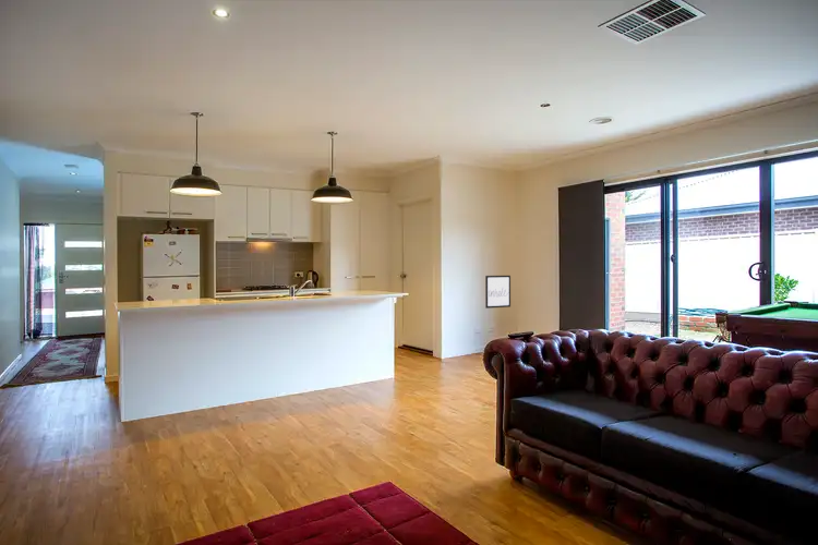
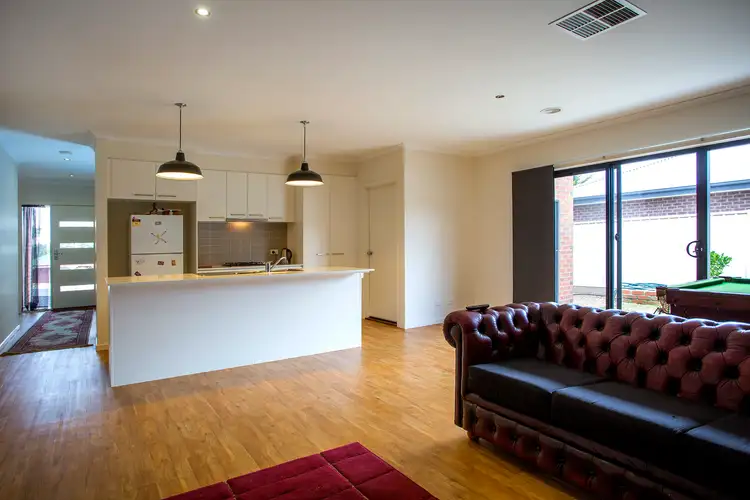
- wall art (497, 291)
